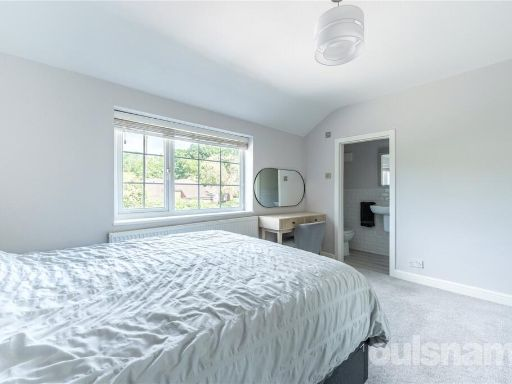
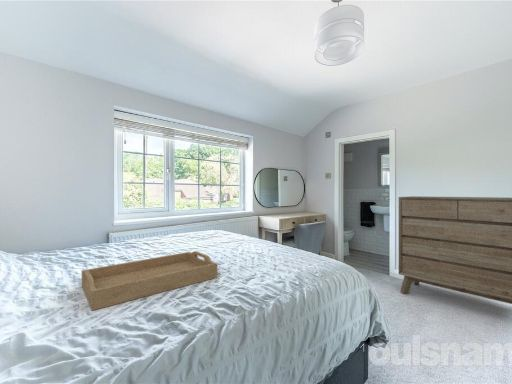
+ dresser (462, 249)
+ serving tray (152, 271)
